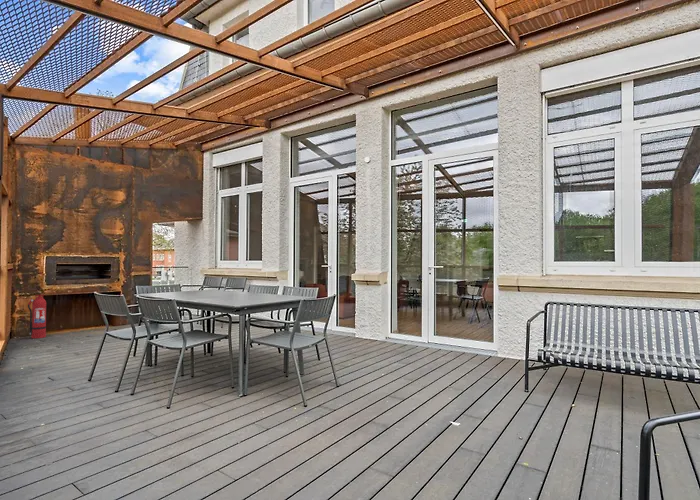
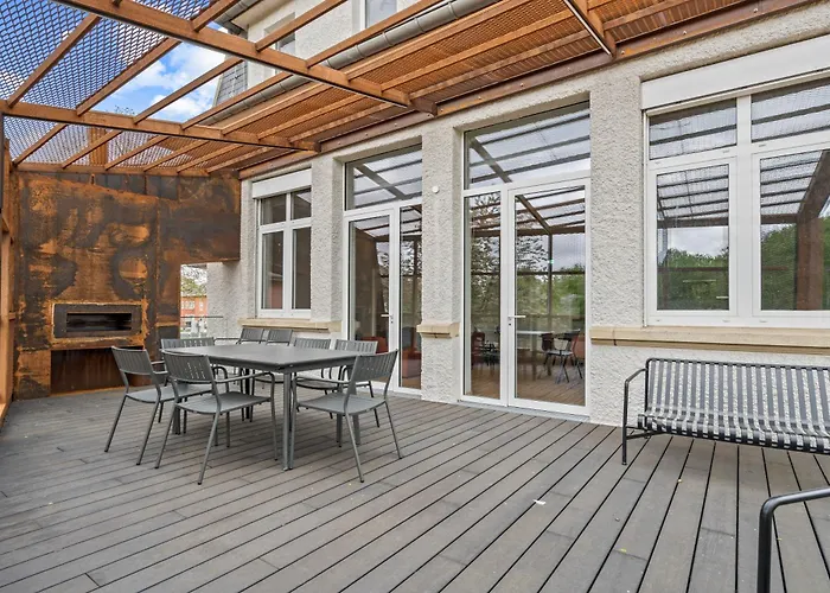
- fire extinguisher (37, 316)
